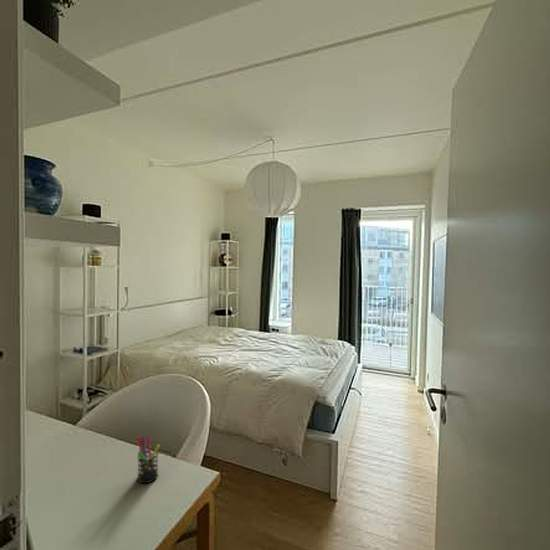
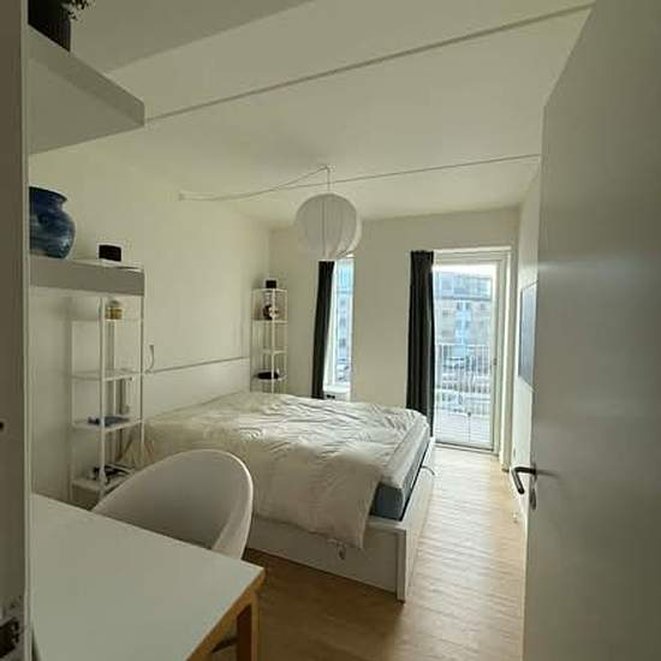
- pen holder (145, 458)
